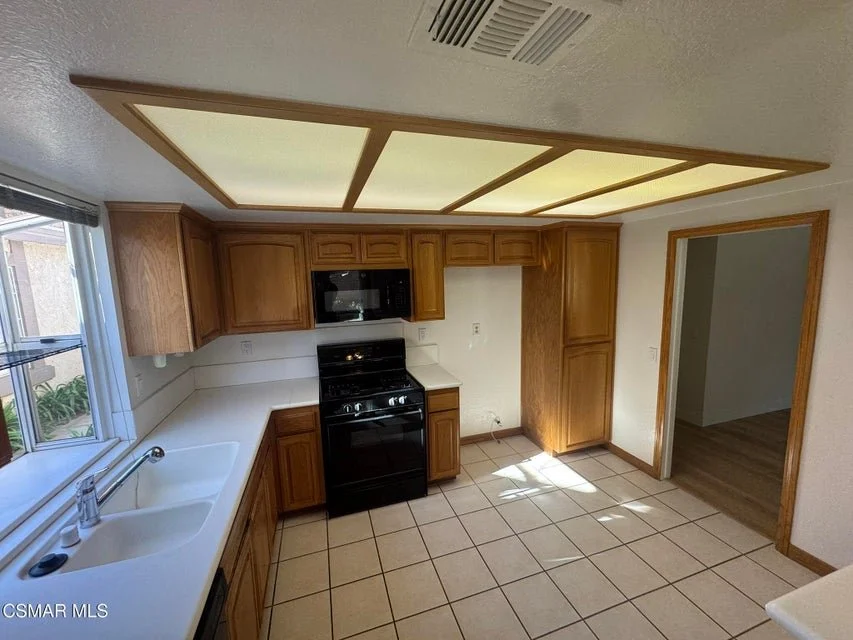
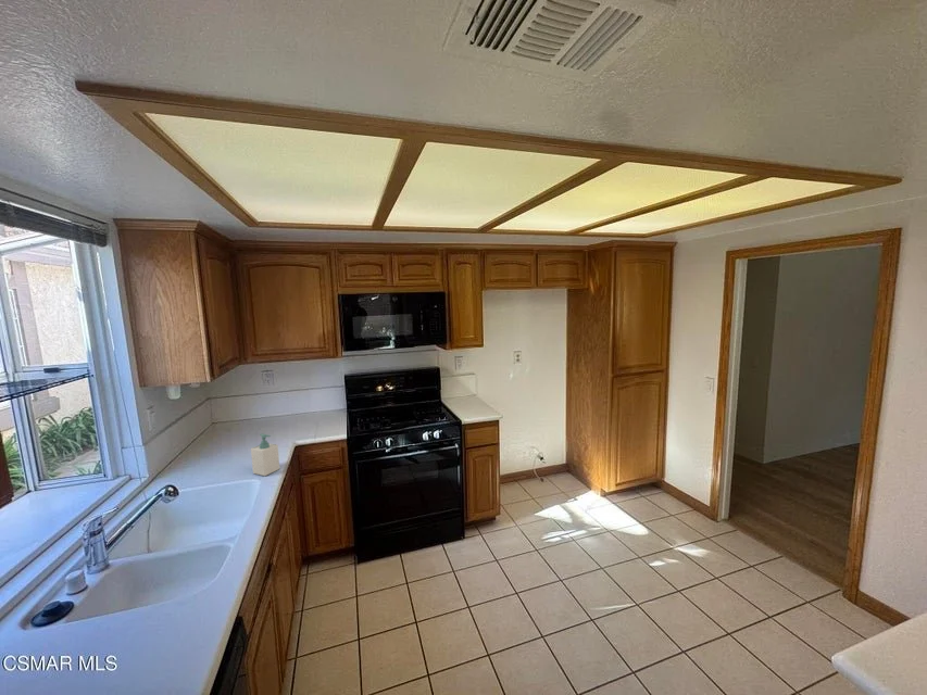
+ soap bottle (264, 453)
